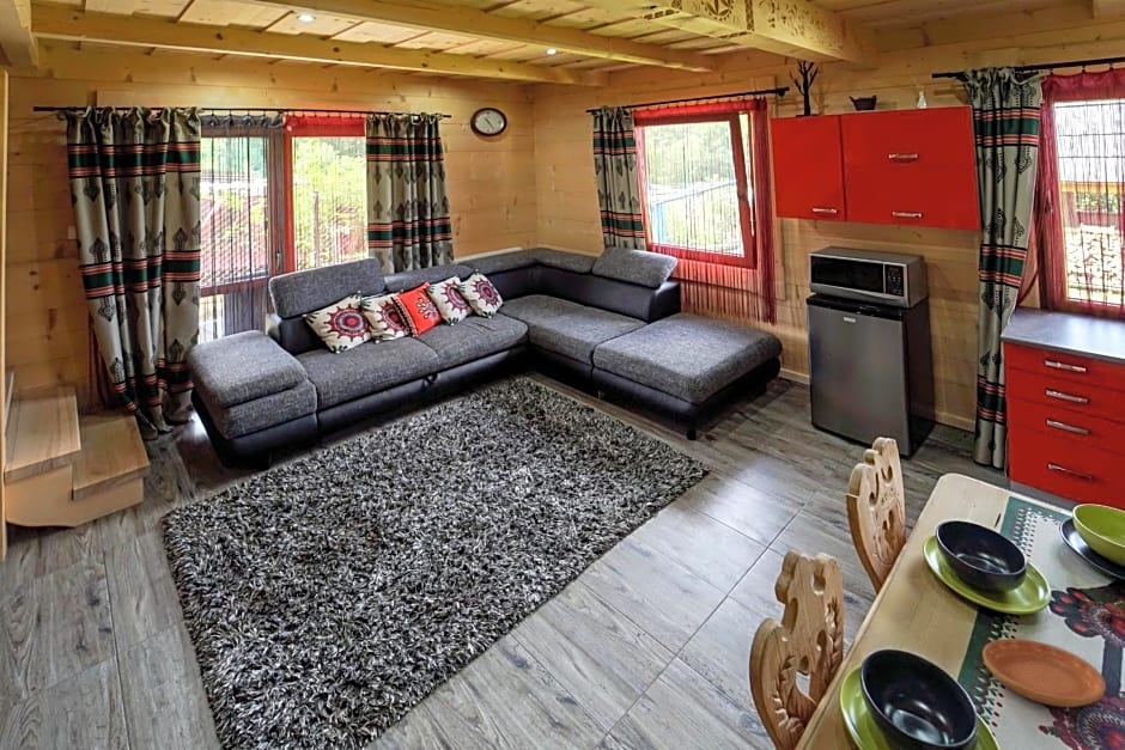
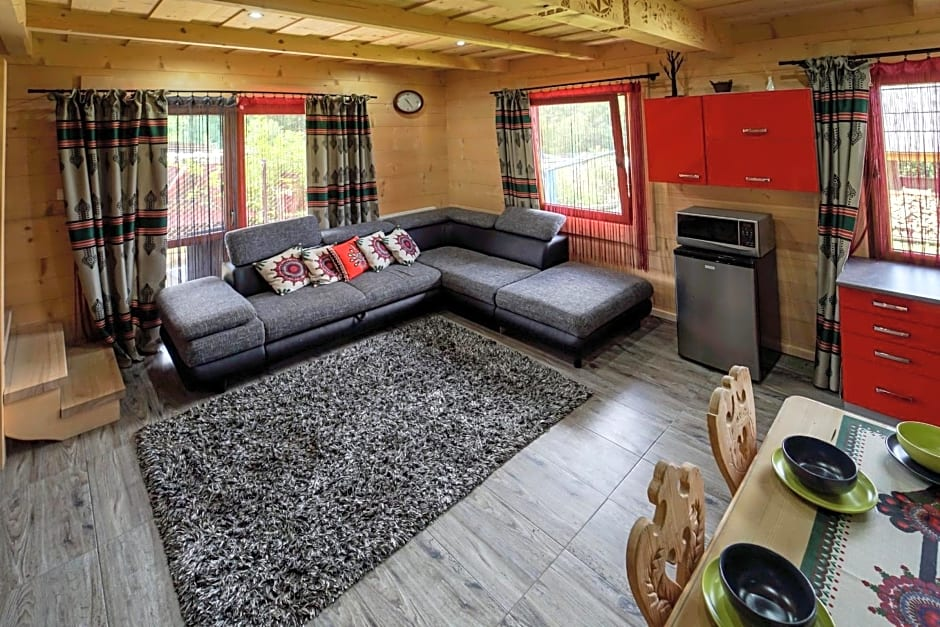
- saucer (1040, 673)
